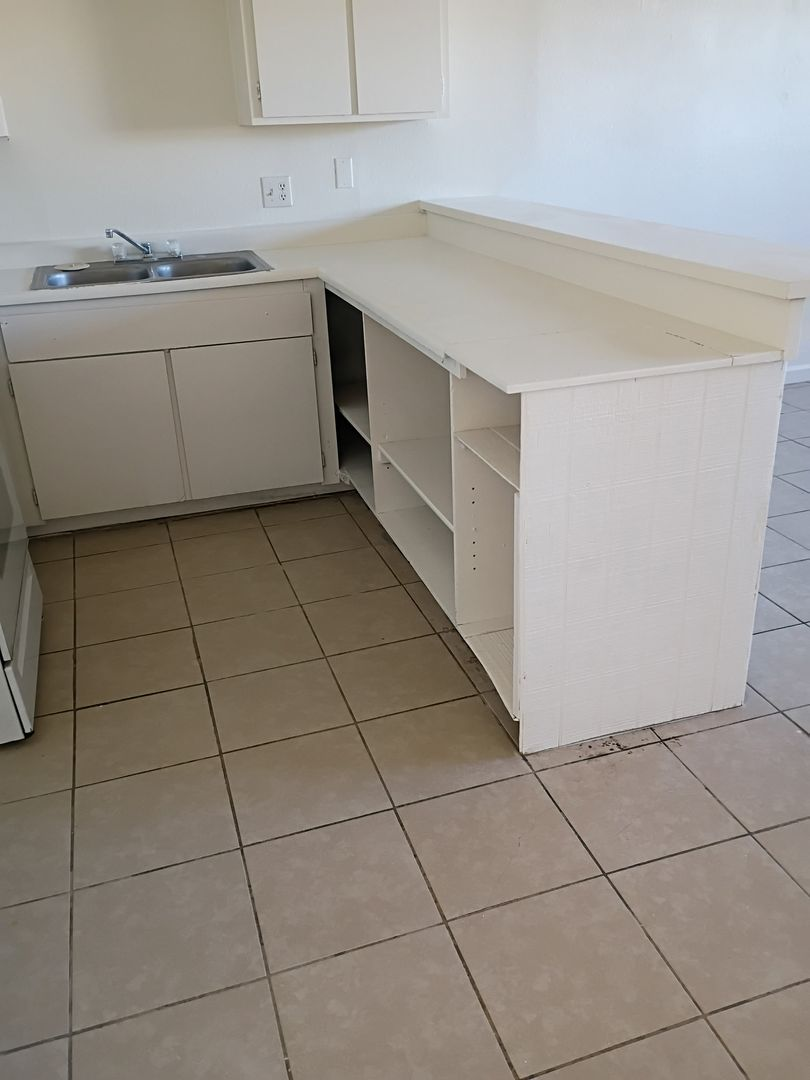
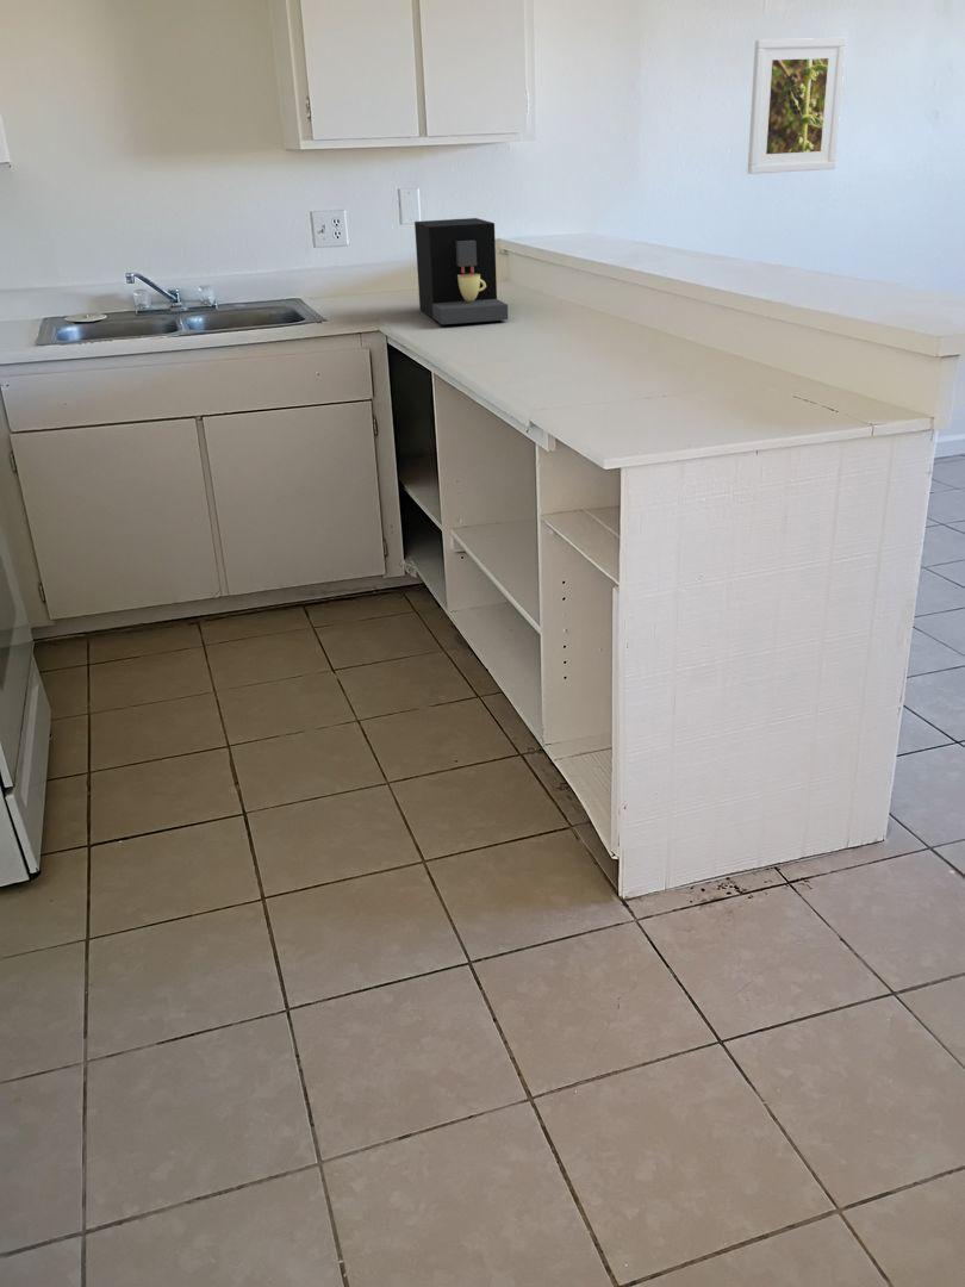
+ coffee maker (459, 269)
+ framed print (796, 106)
